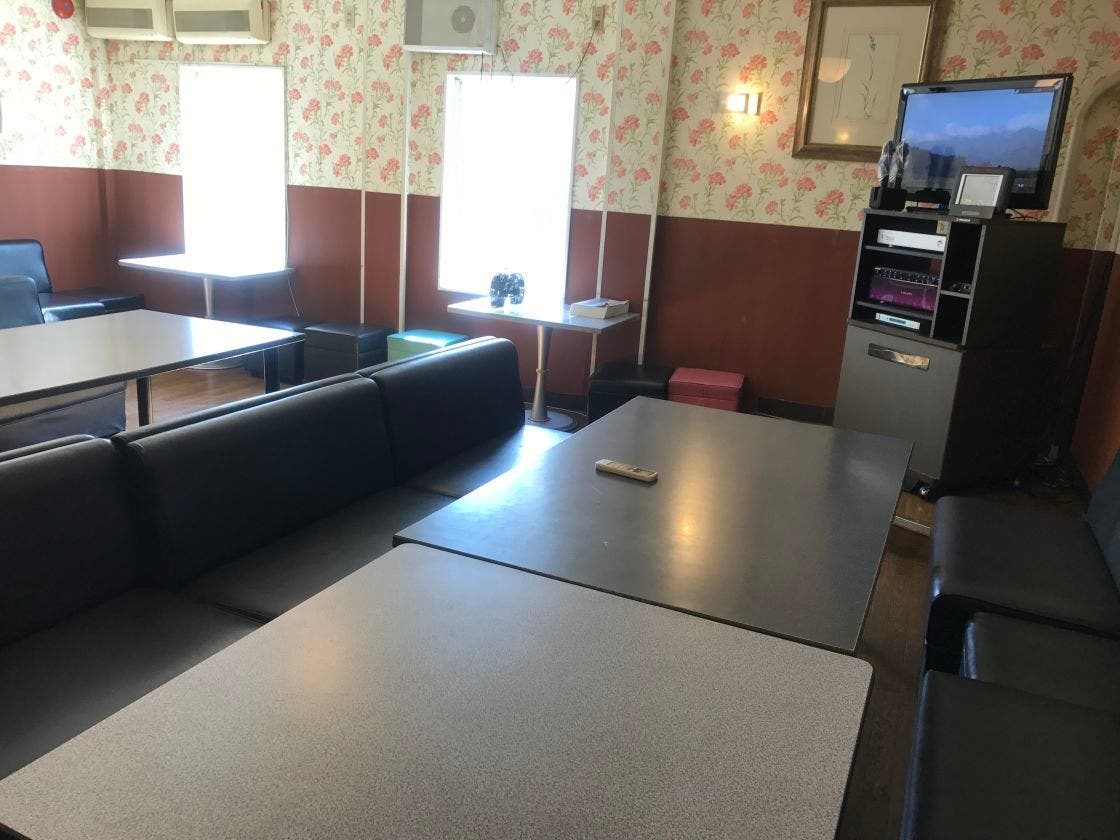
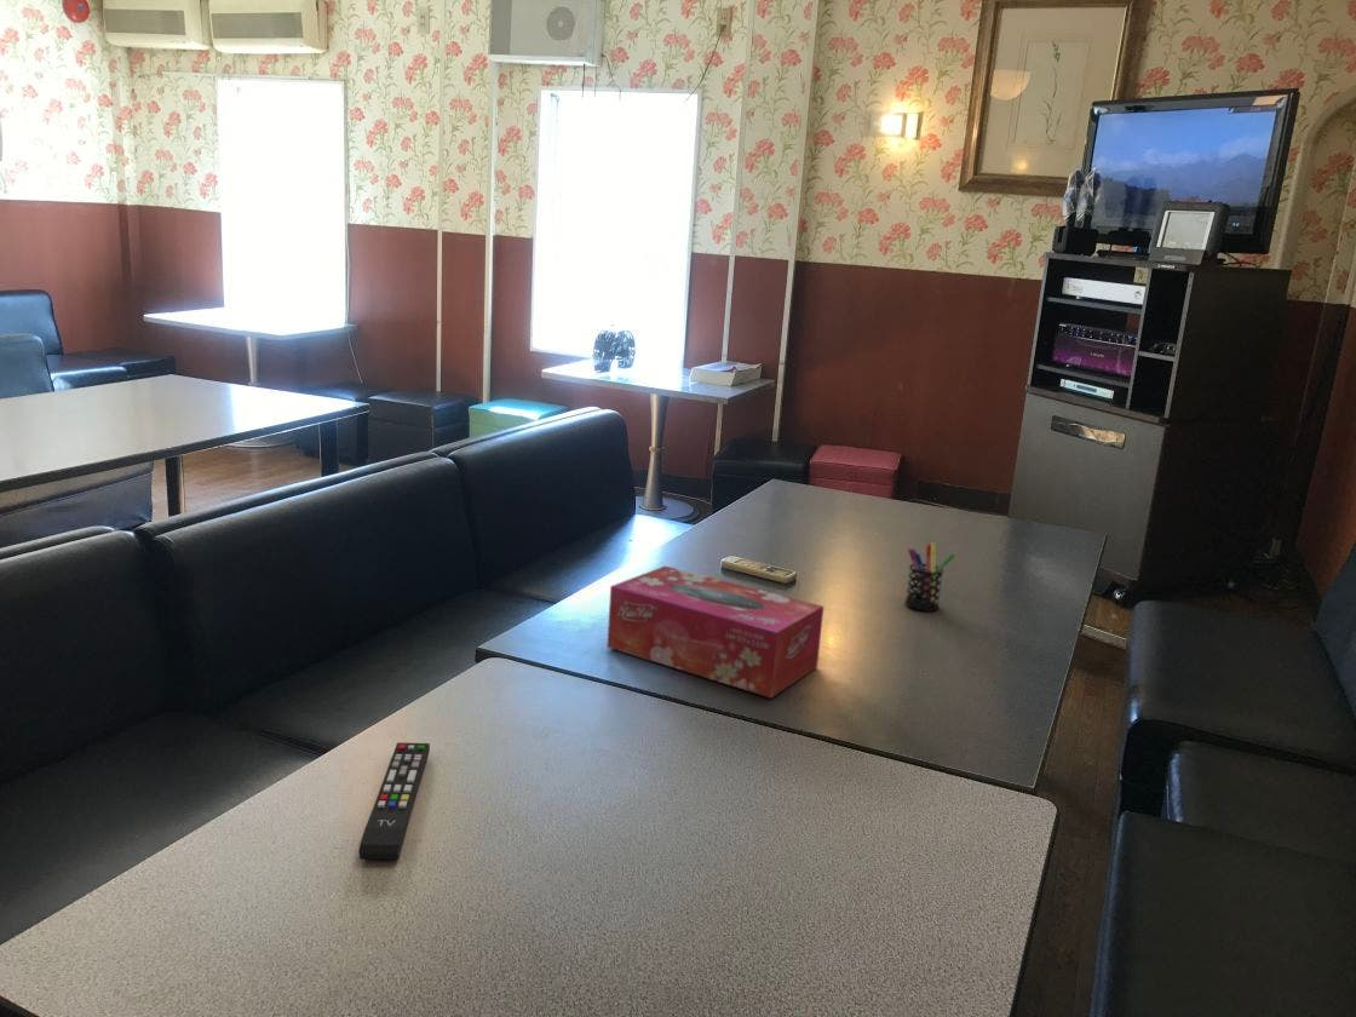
+ tissue box (713, 626)
+ remote control (397, 794)
+ pen holder (929, 574)
